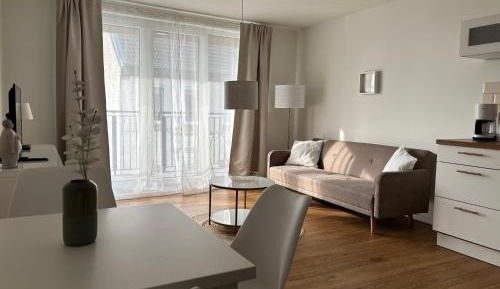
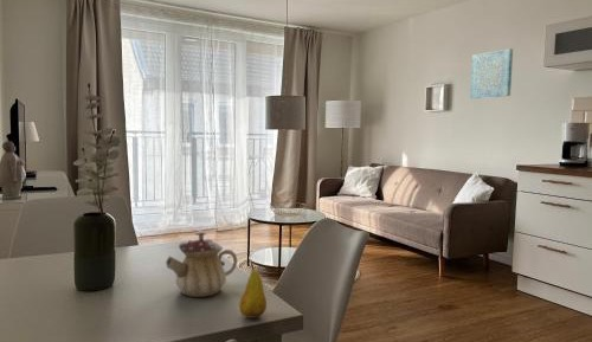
+ wall art (490, 75)
+ fruit (252, 289)
+ teapot (204, 259)
